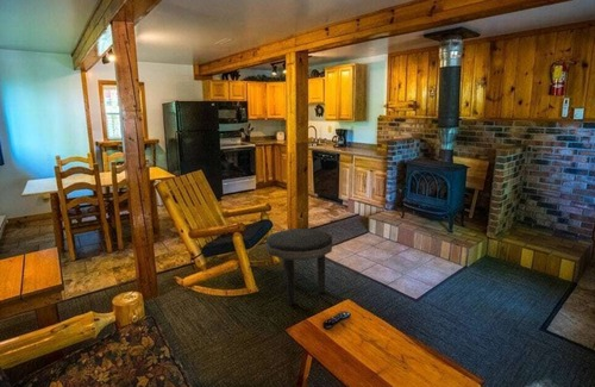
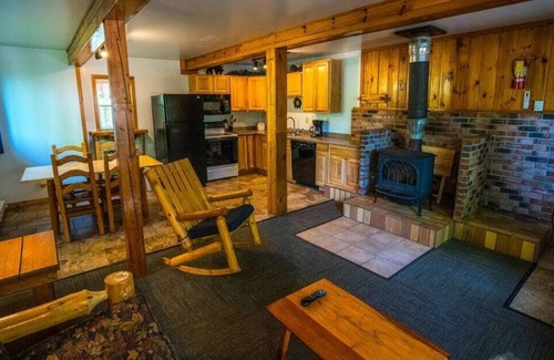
- side table (300, 260)
